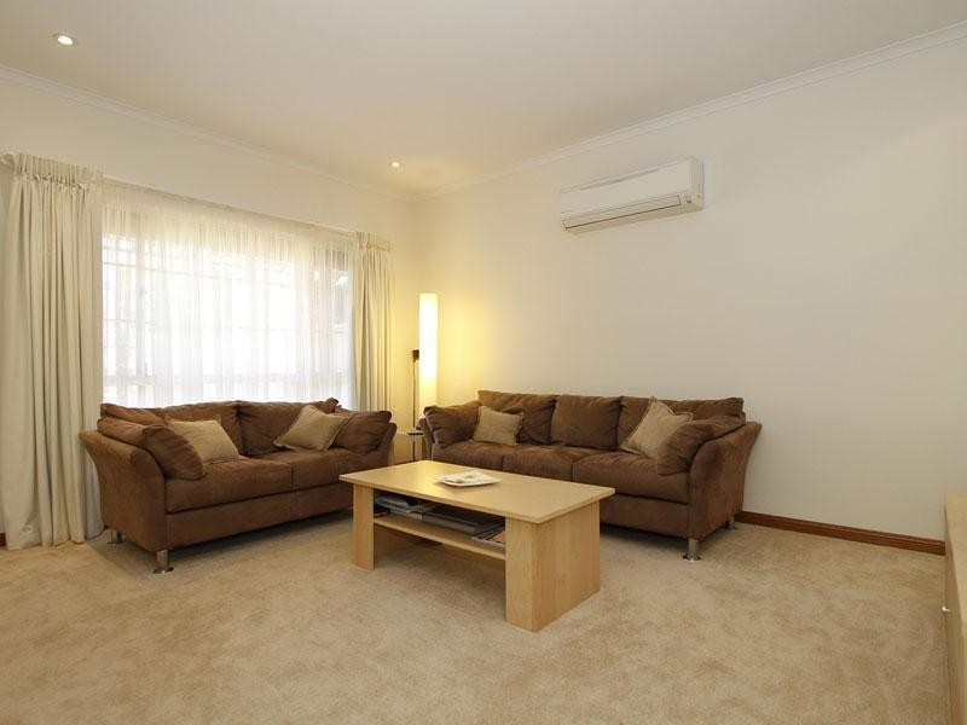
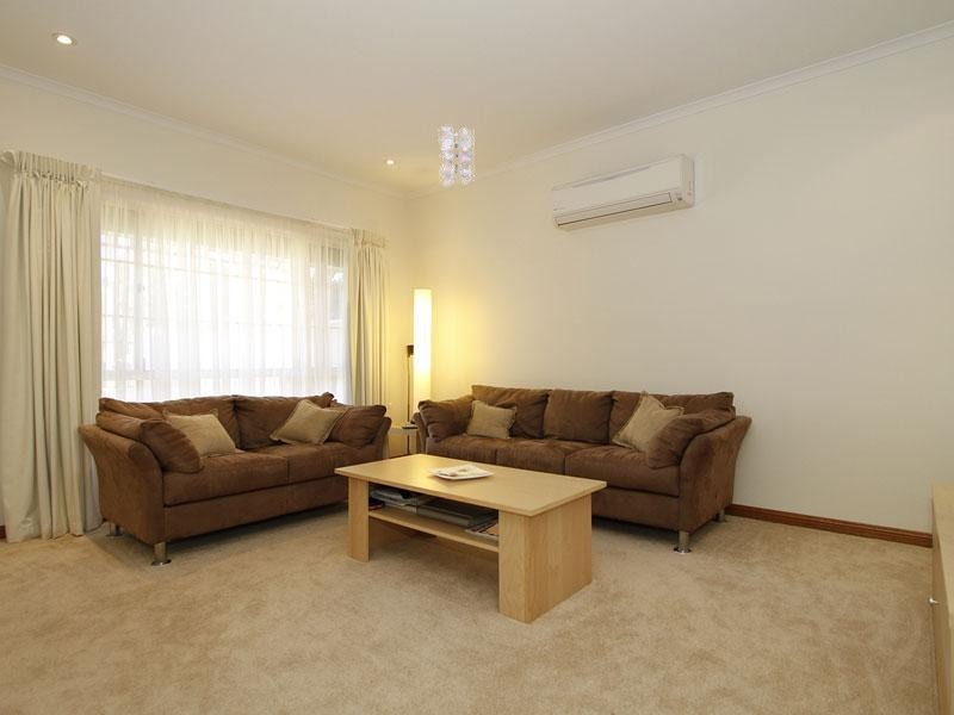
+ ceiling light (456, 156)
